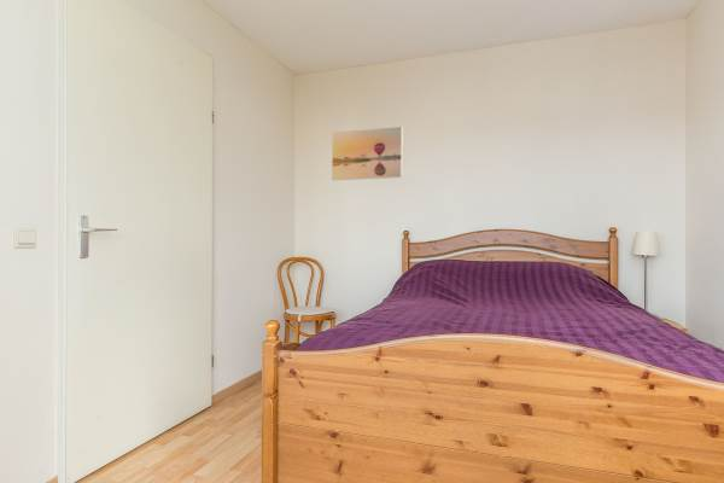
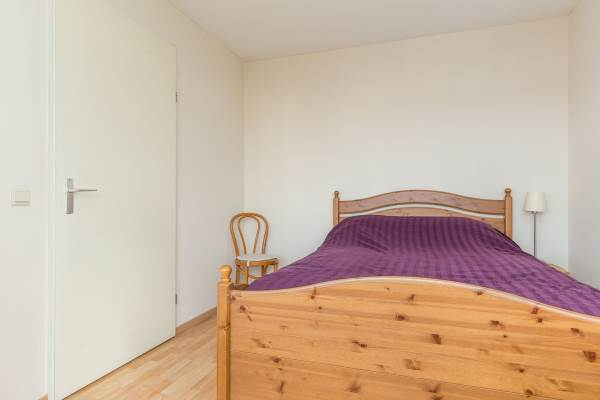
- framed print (366, 153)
